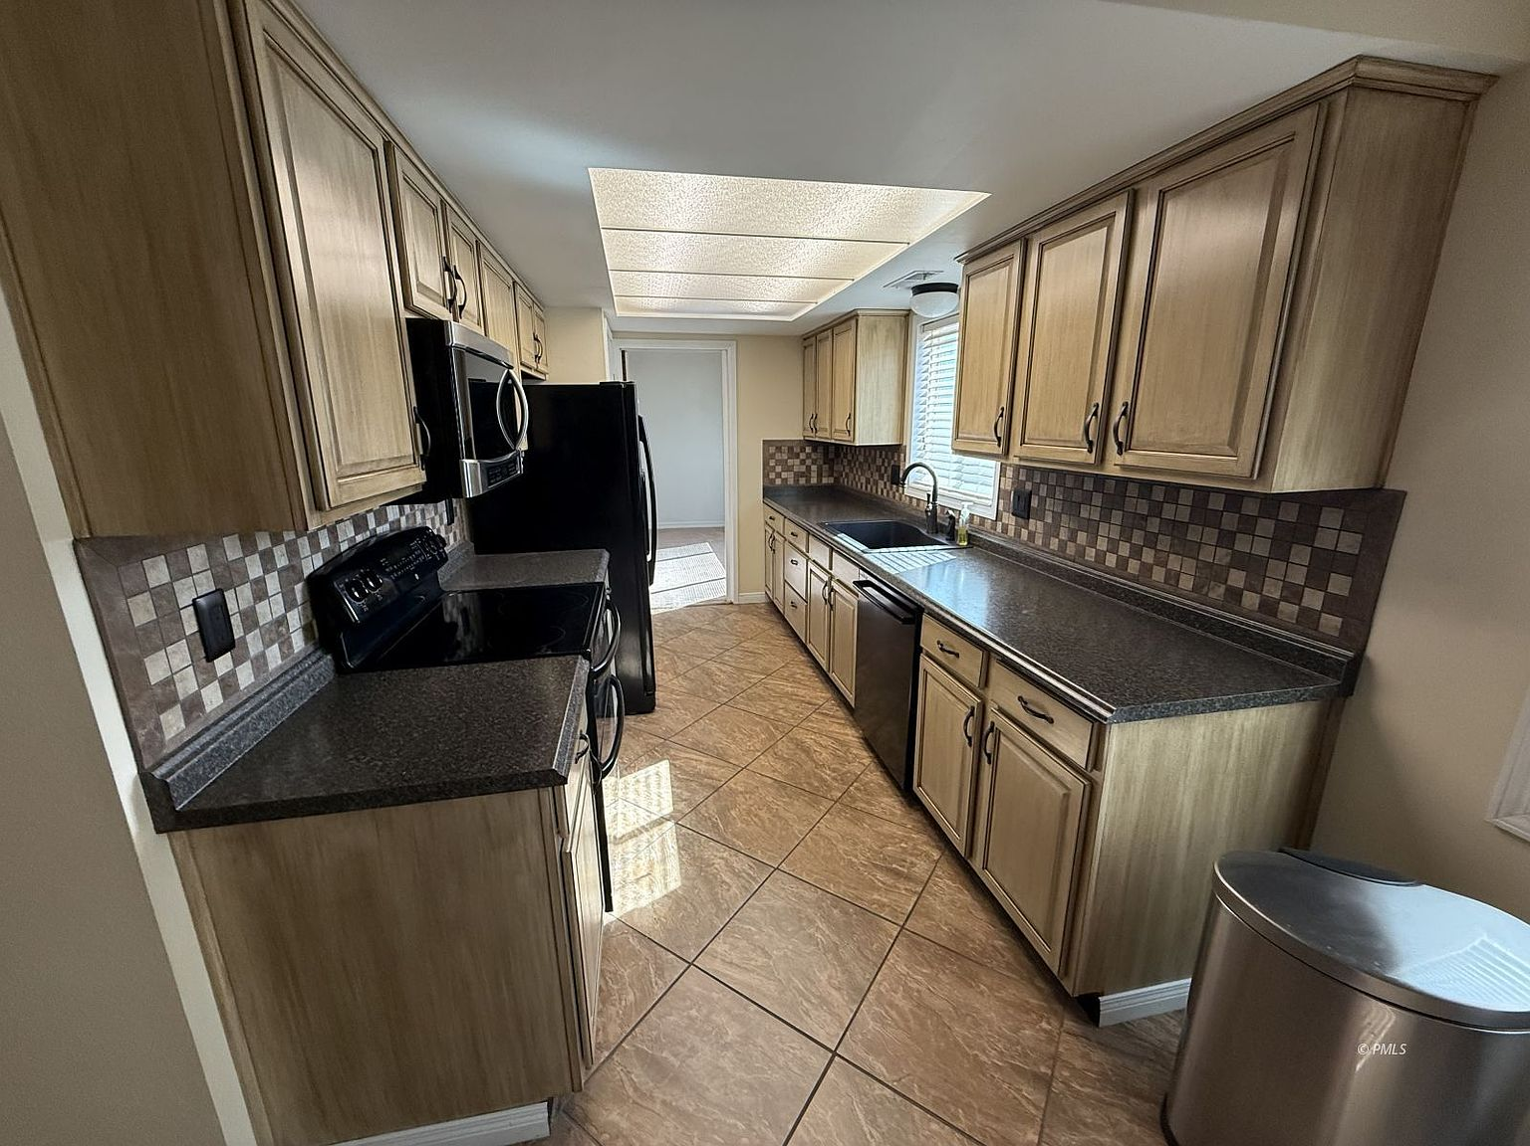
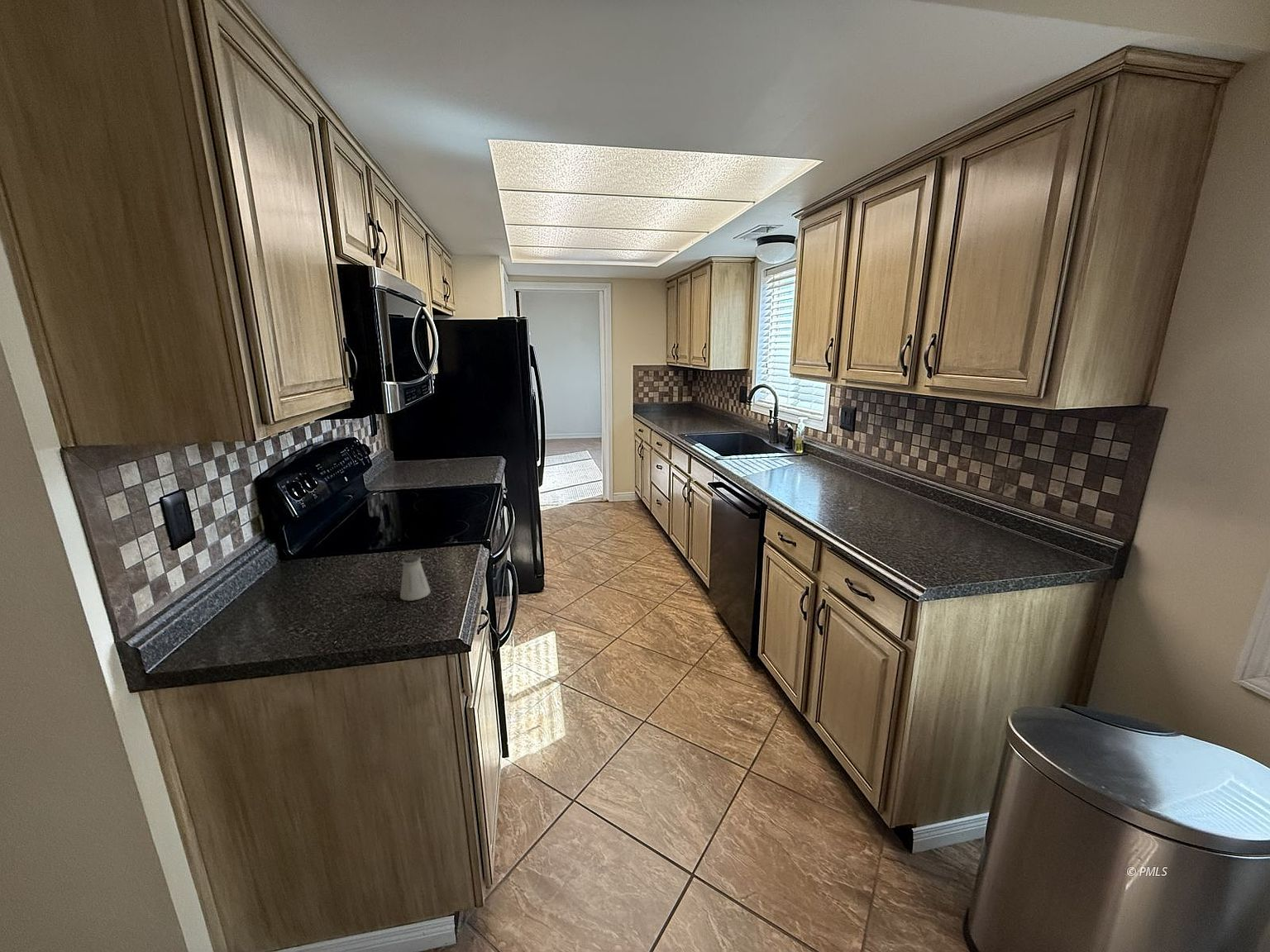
+ saltshaker (413, 575)
